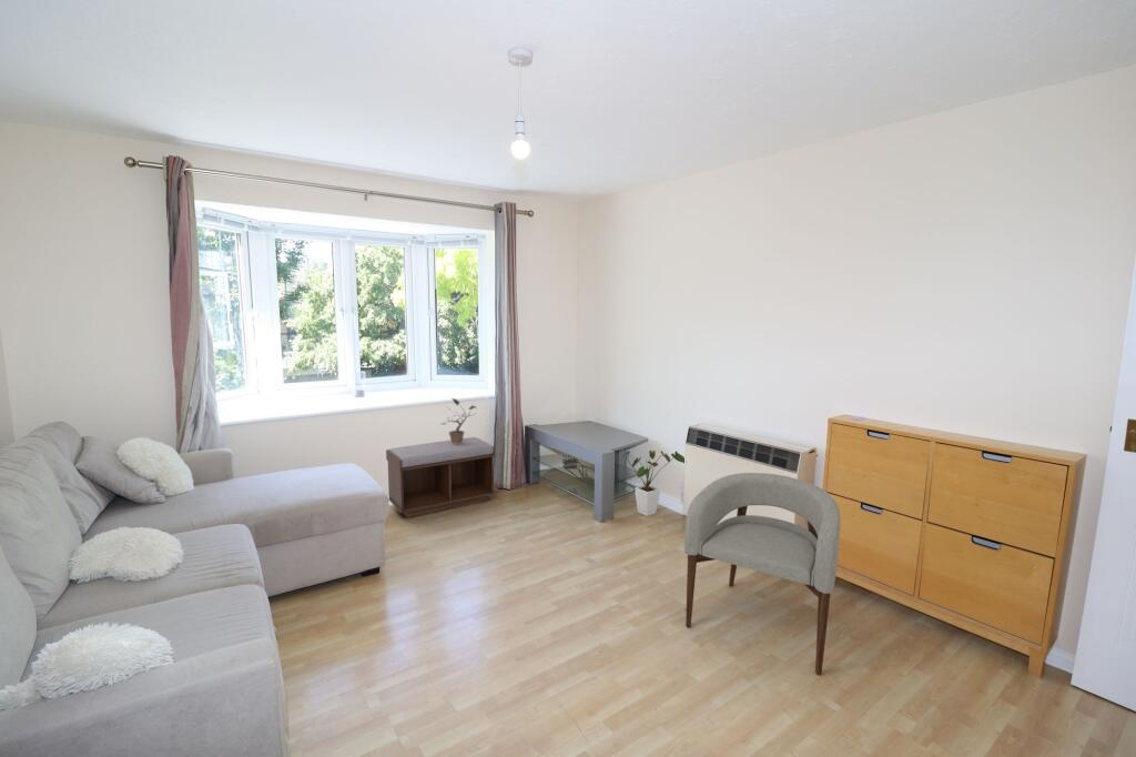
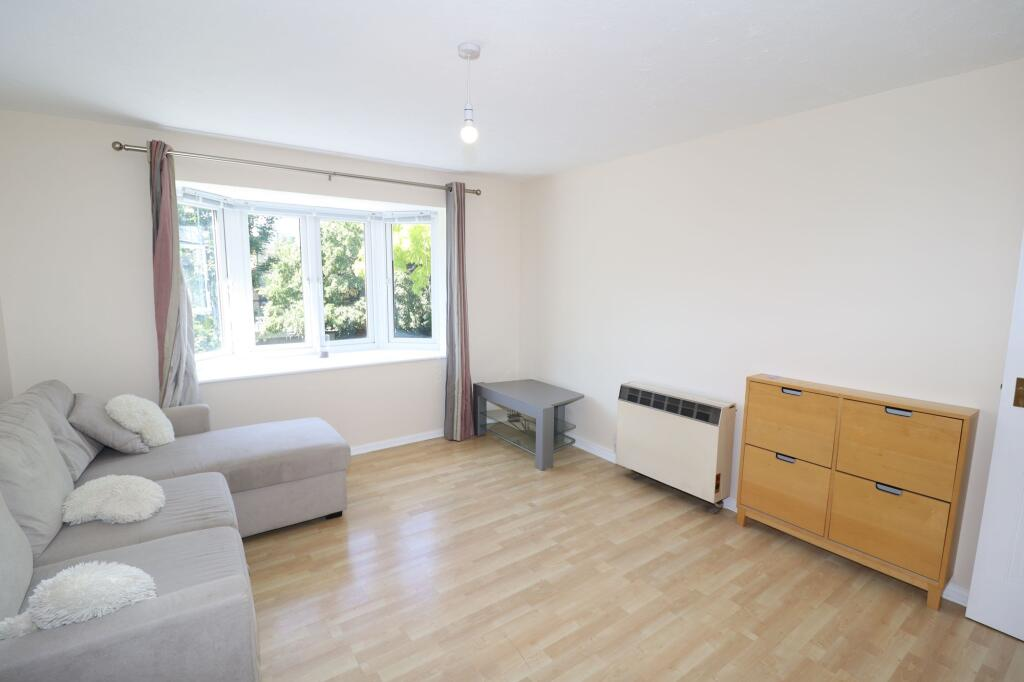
- house plant (650, 482)
- bench (442, 474)
- potted plant (459, 421)
- armchair (764, 557)
